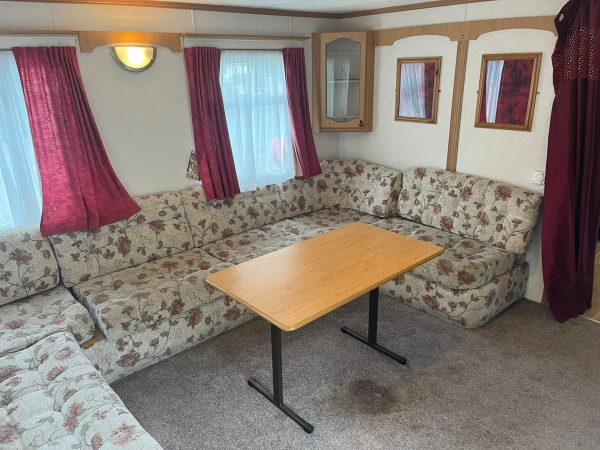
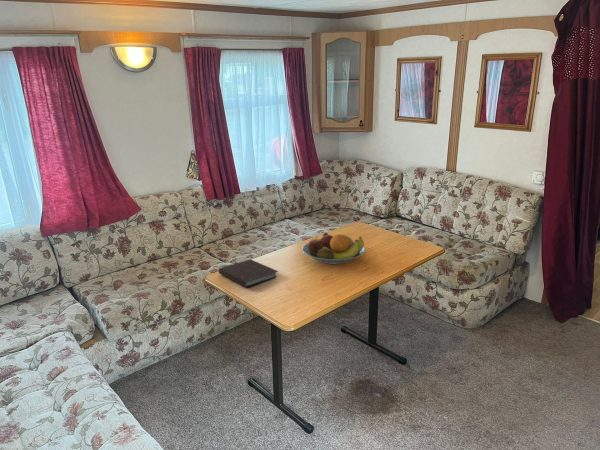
+ fruit bowl (333, 246)
+ notebook (248, 272)
